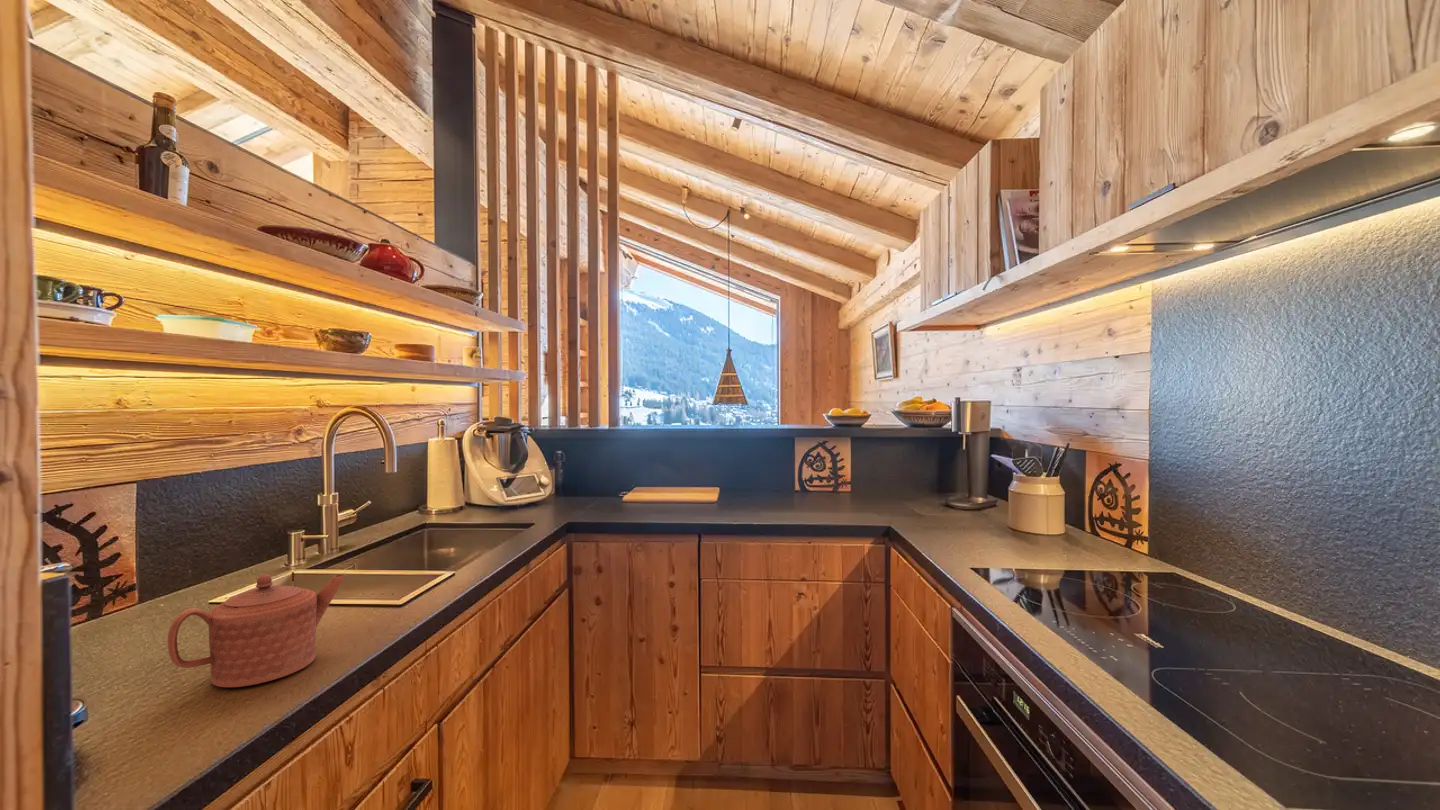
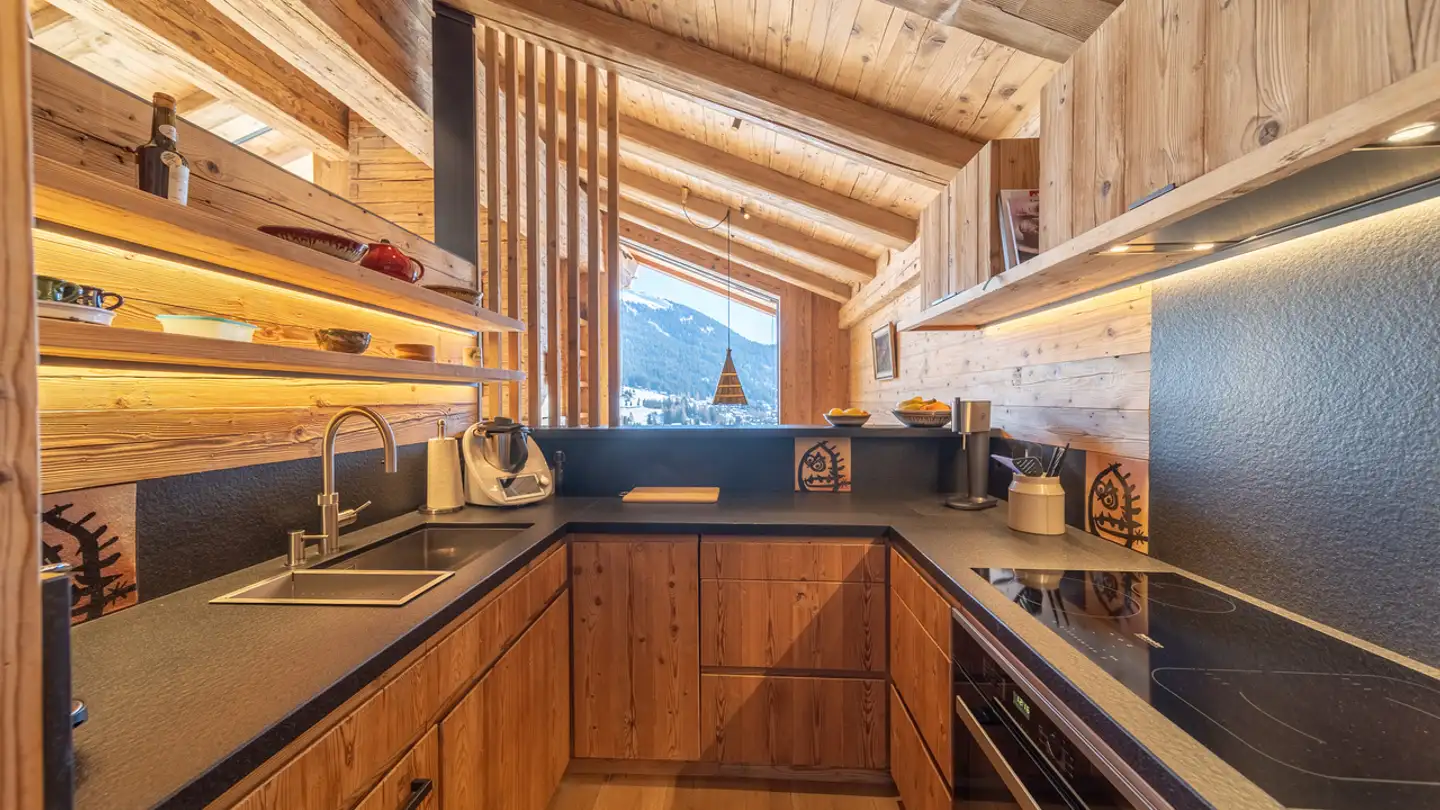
- teapot (266, 621)
